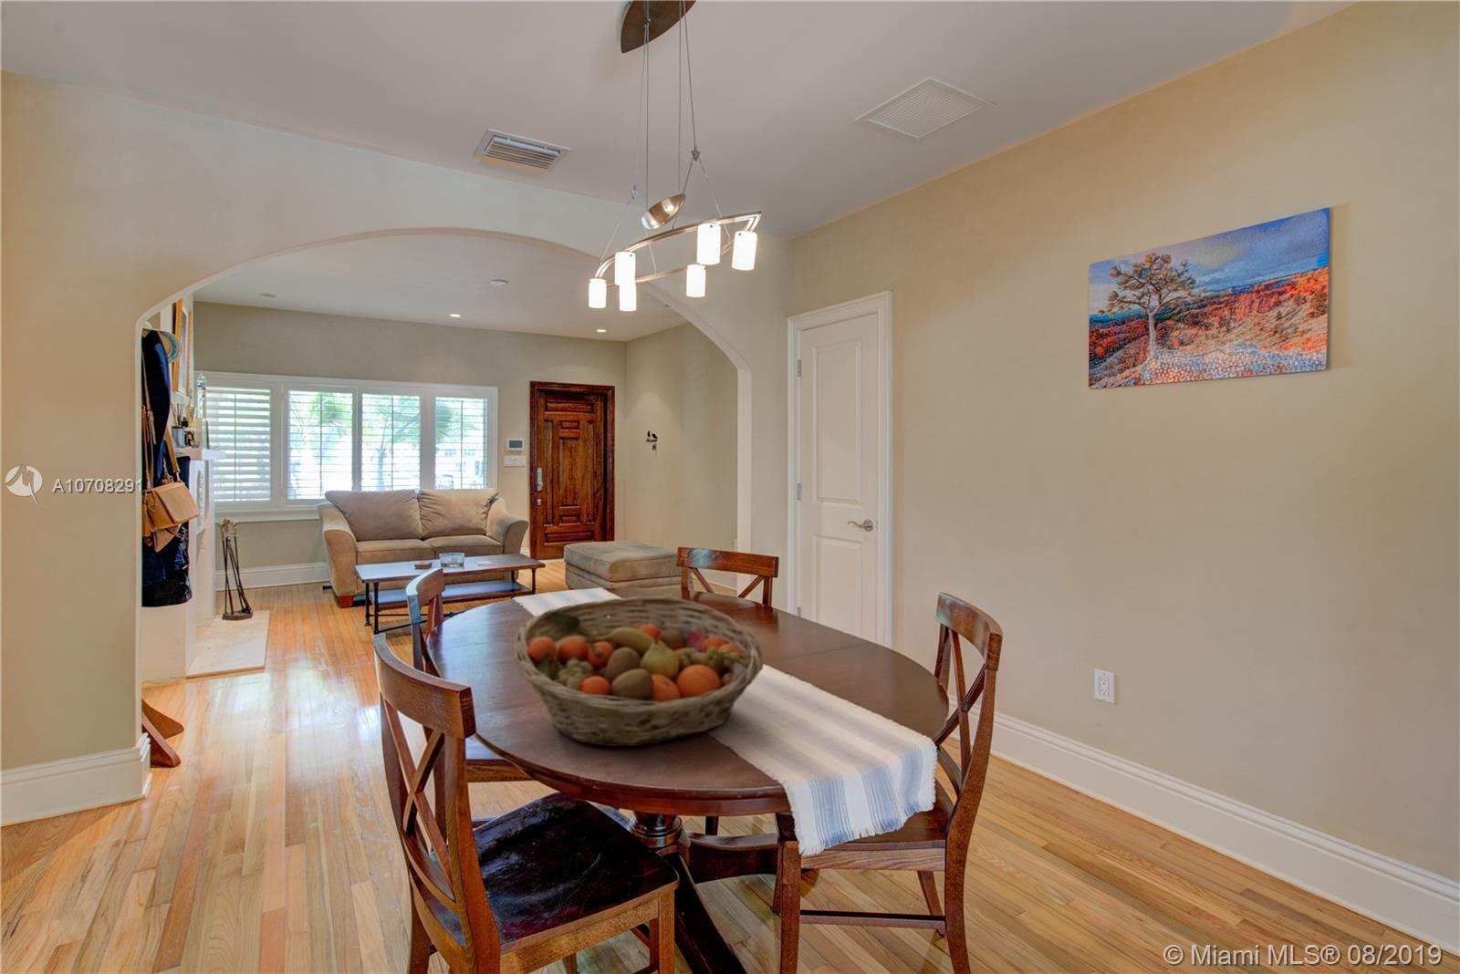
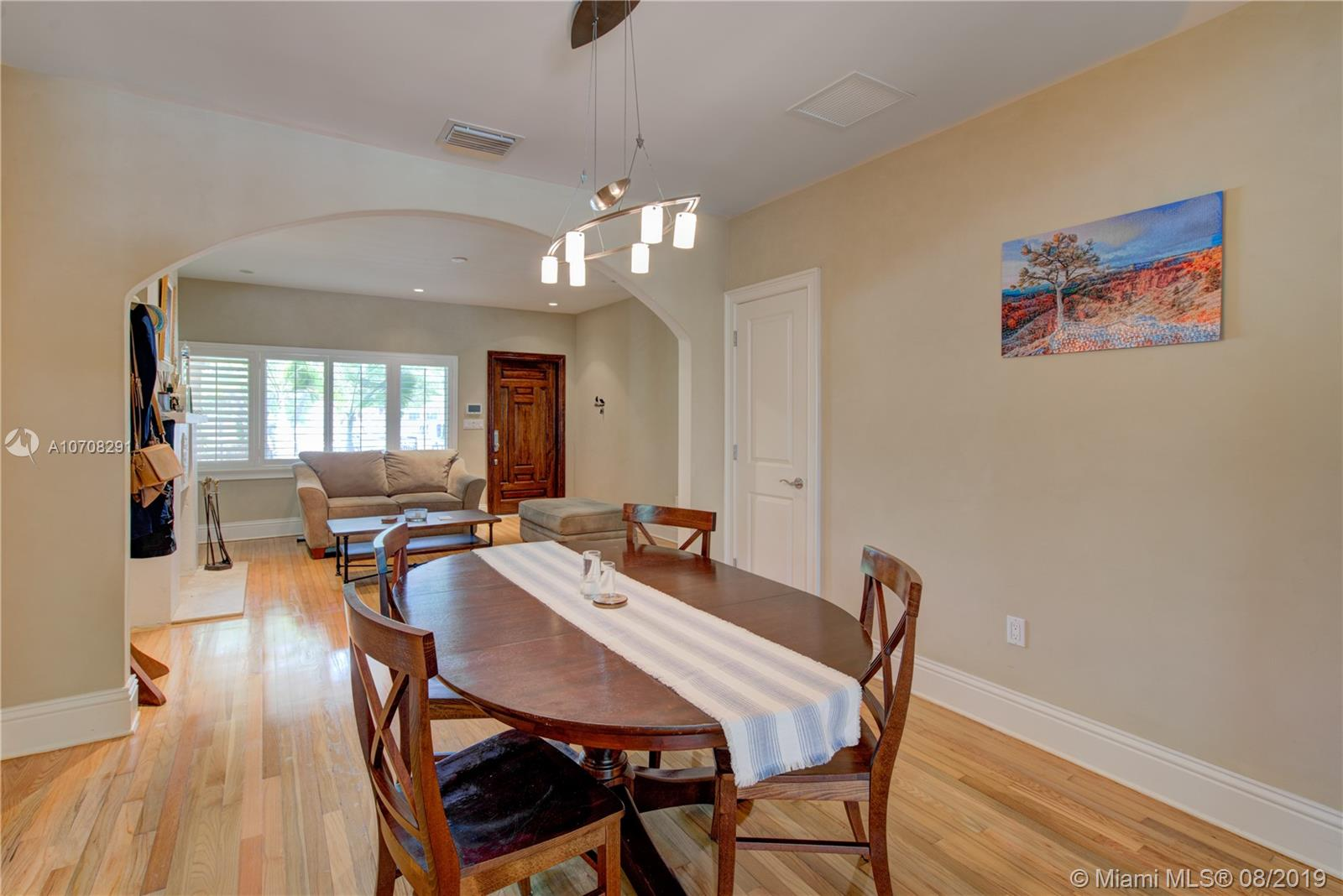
- fruit basket (641, 663)
